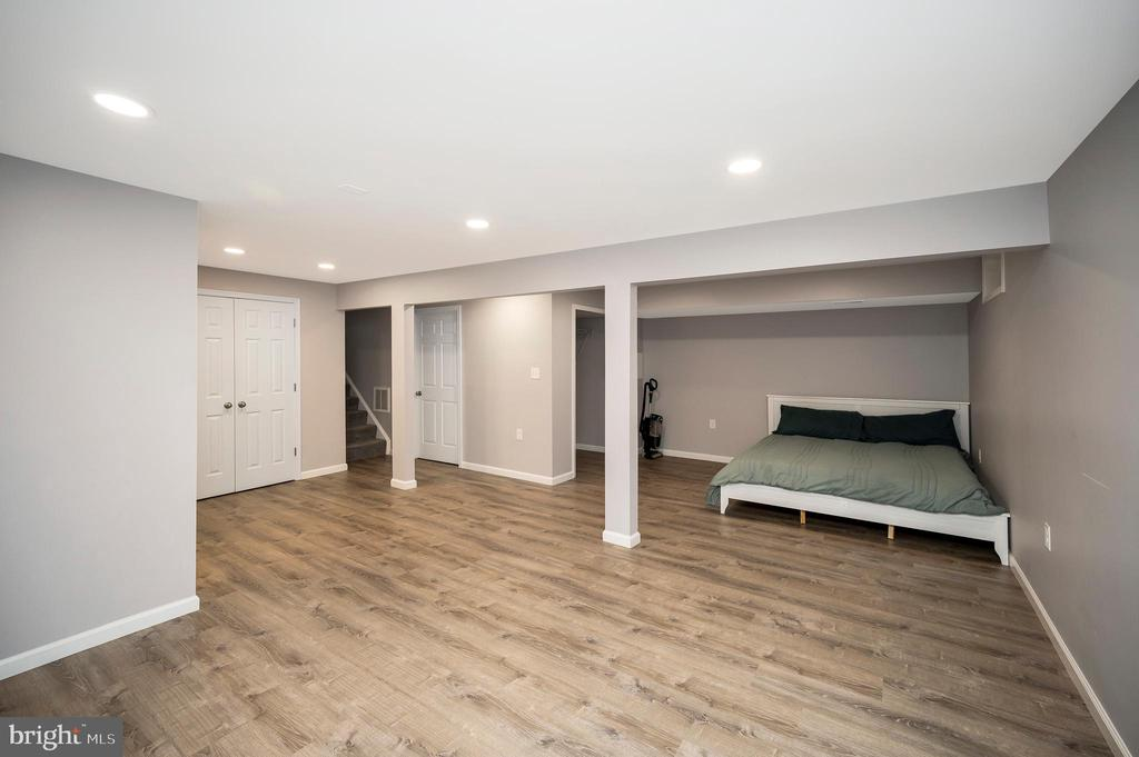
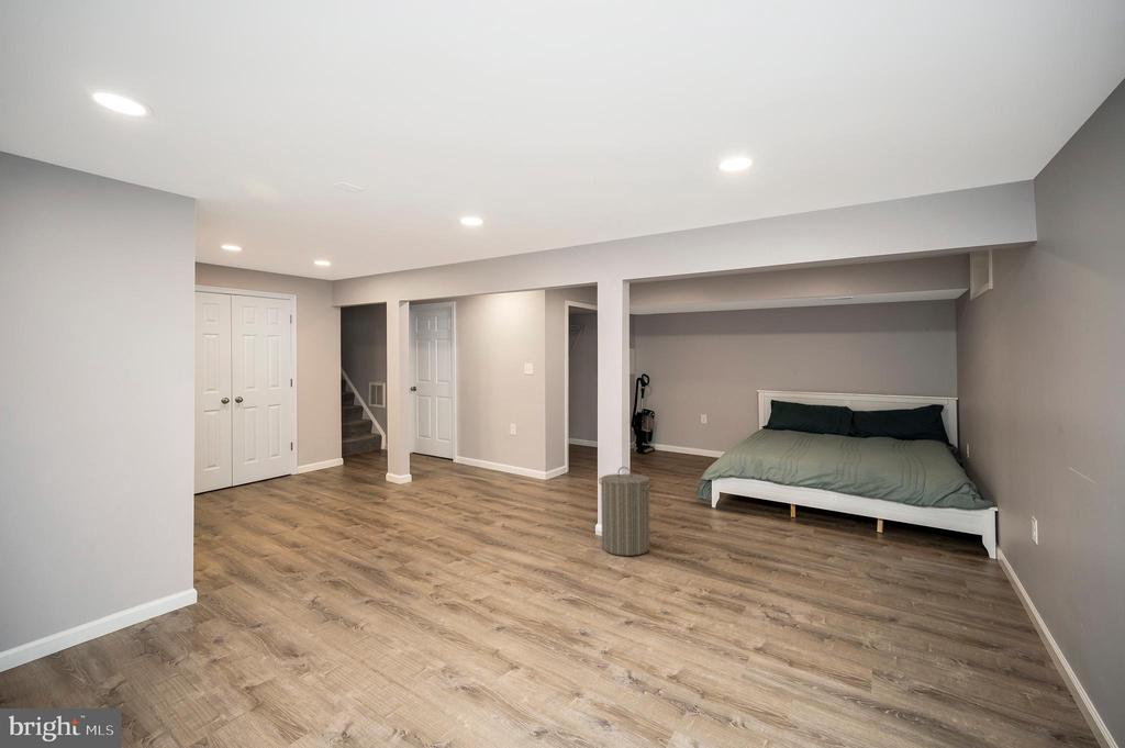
+ laundry hamper (625, 506)
